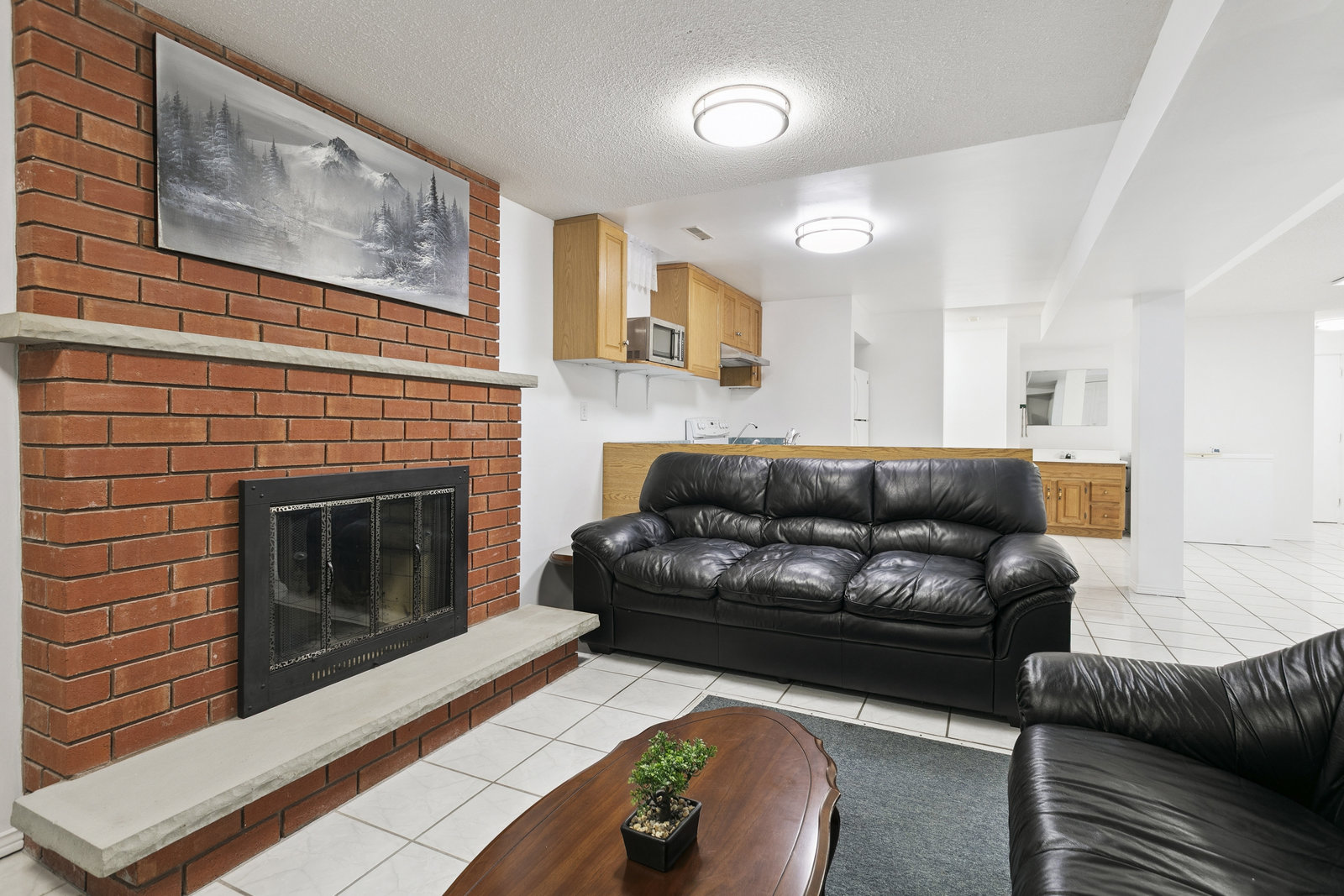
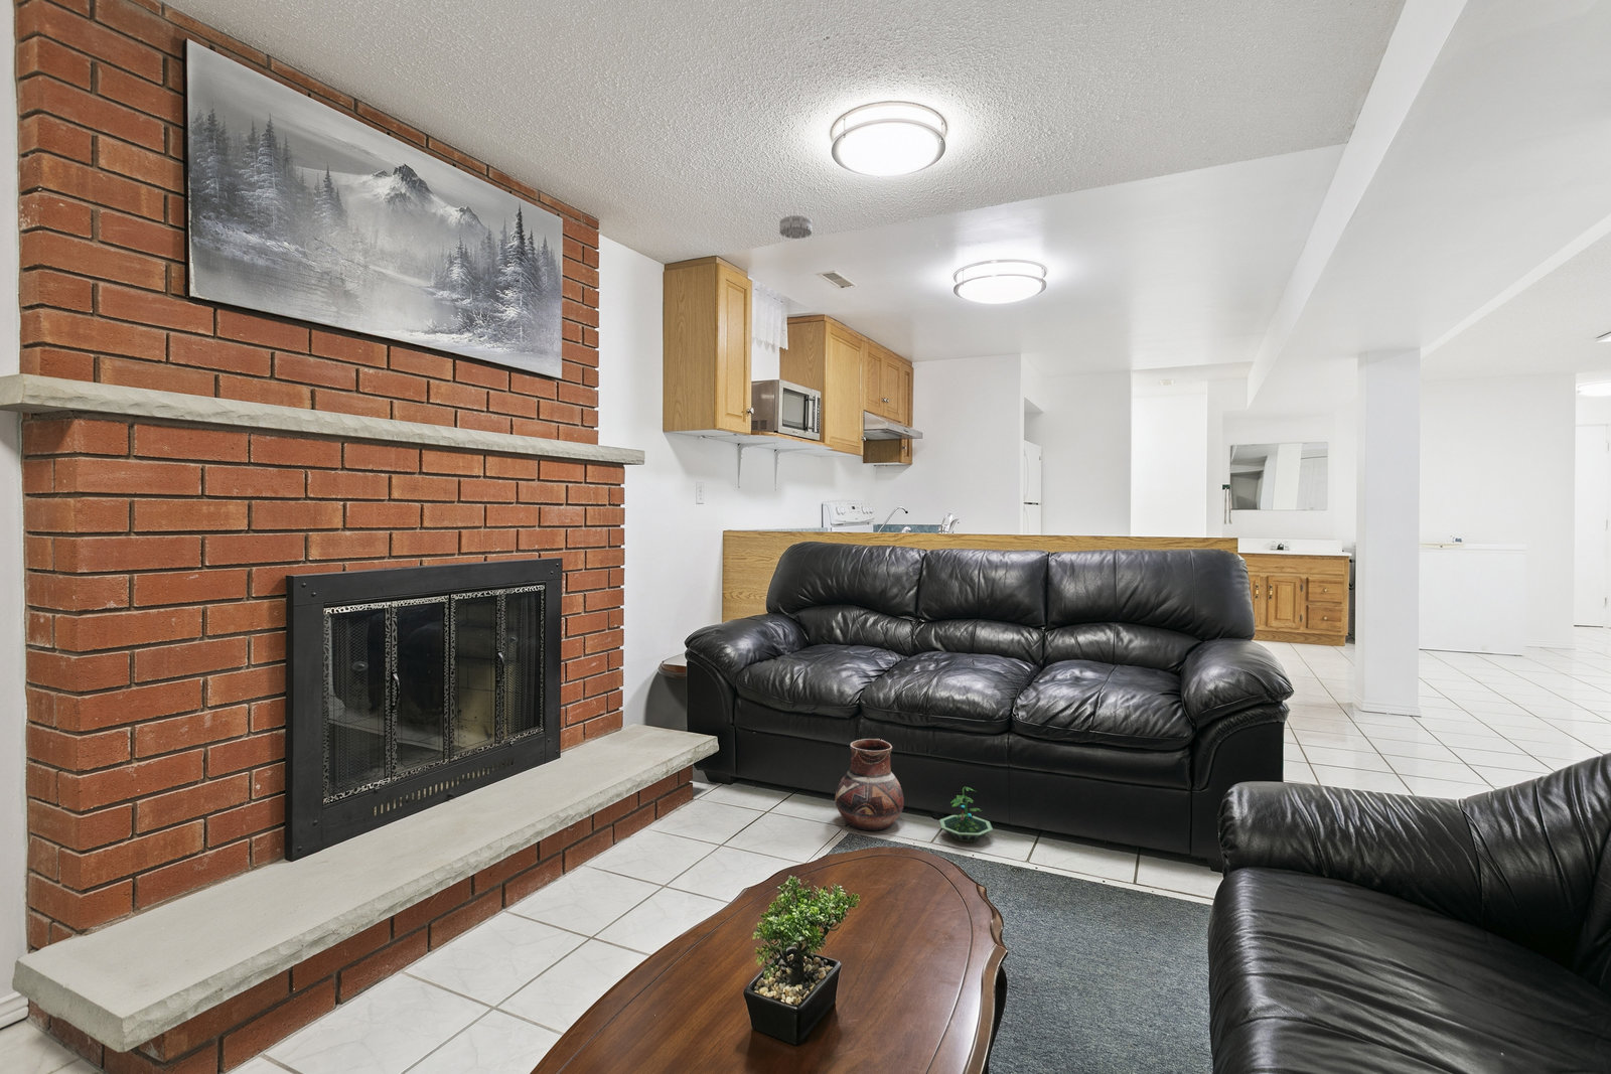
+ smoke detector (796, 227)
+ ceramic pot (869, 783)
+ terrarium (966, 796)
